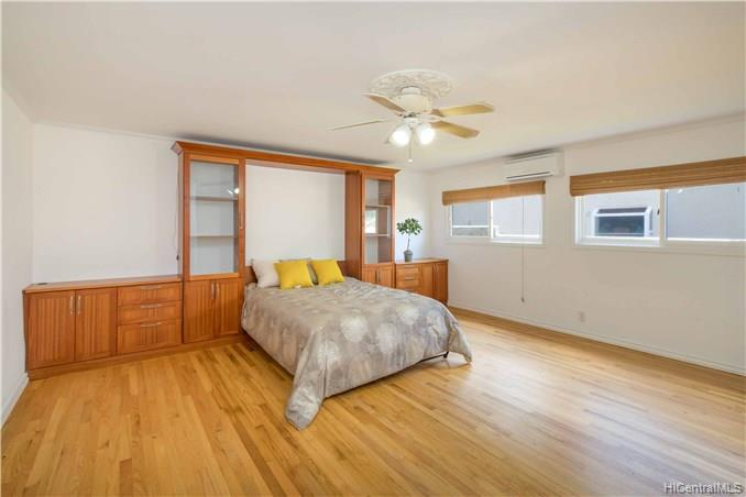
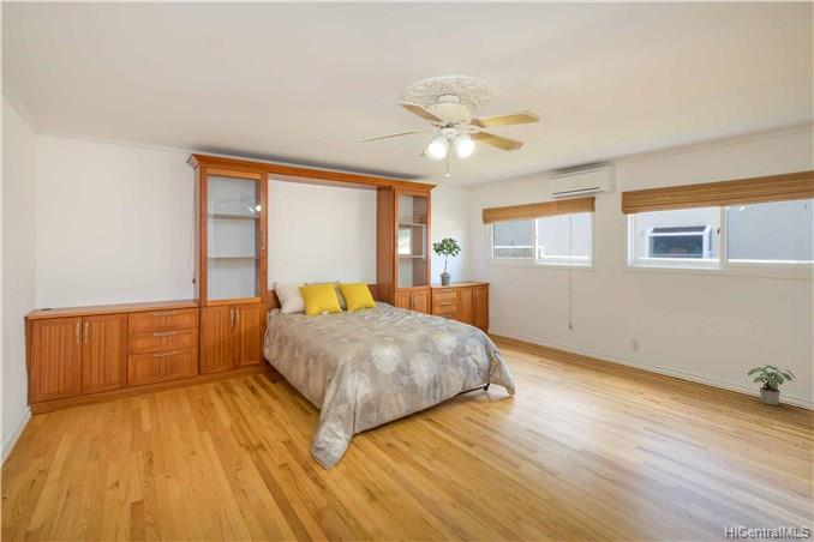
+ potted plant (768, 385)
